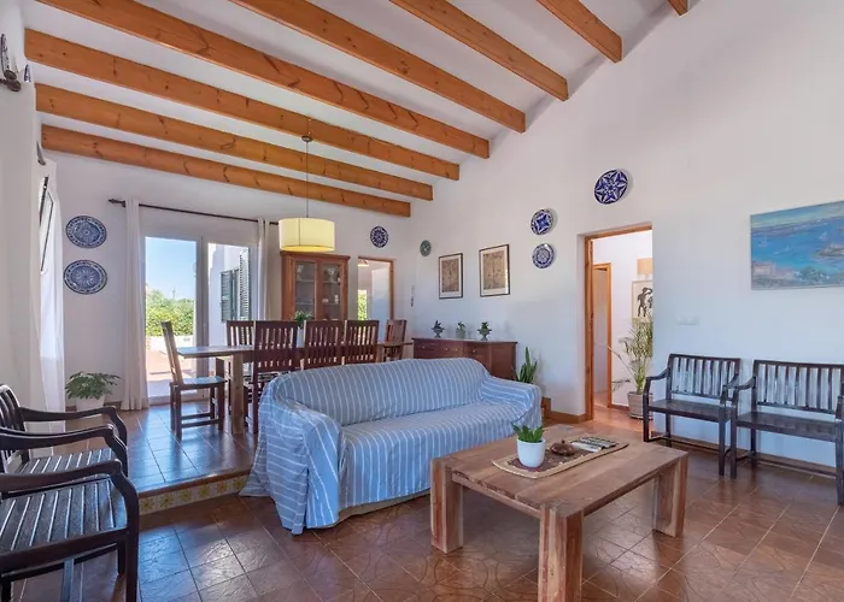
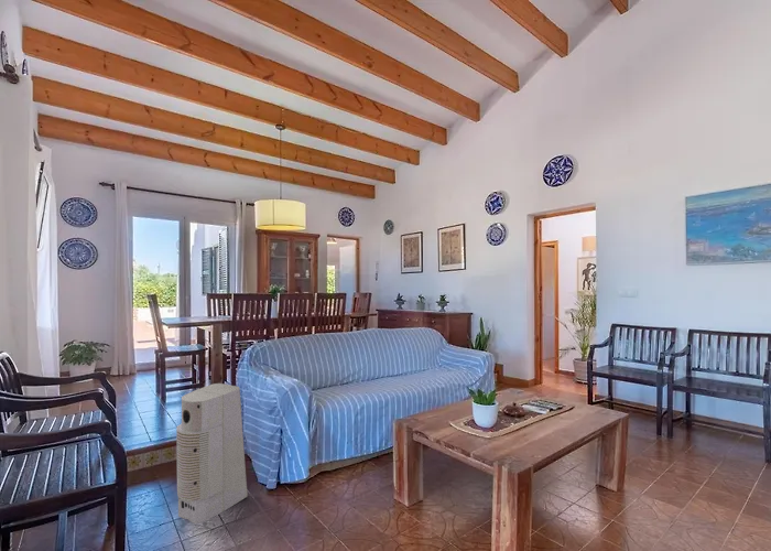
+ air purifier (210, 447)
